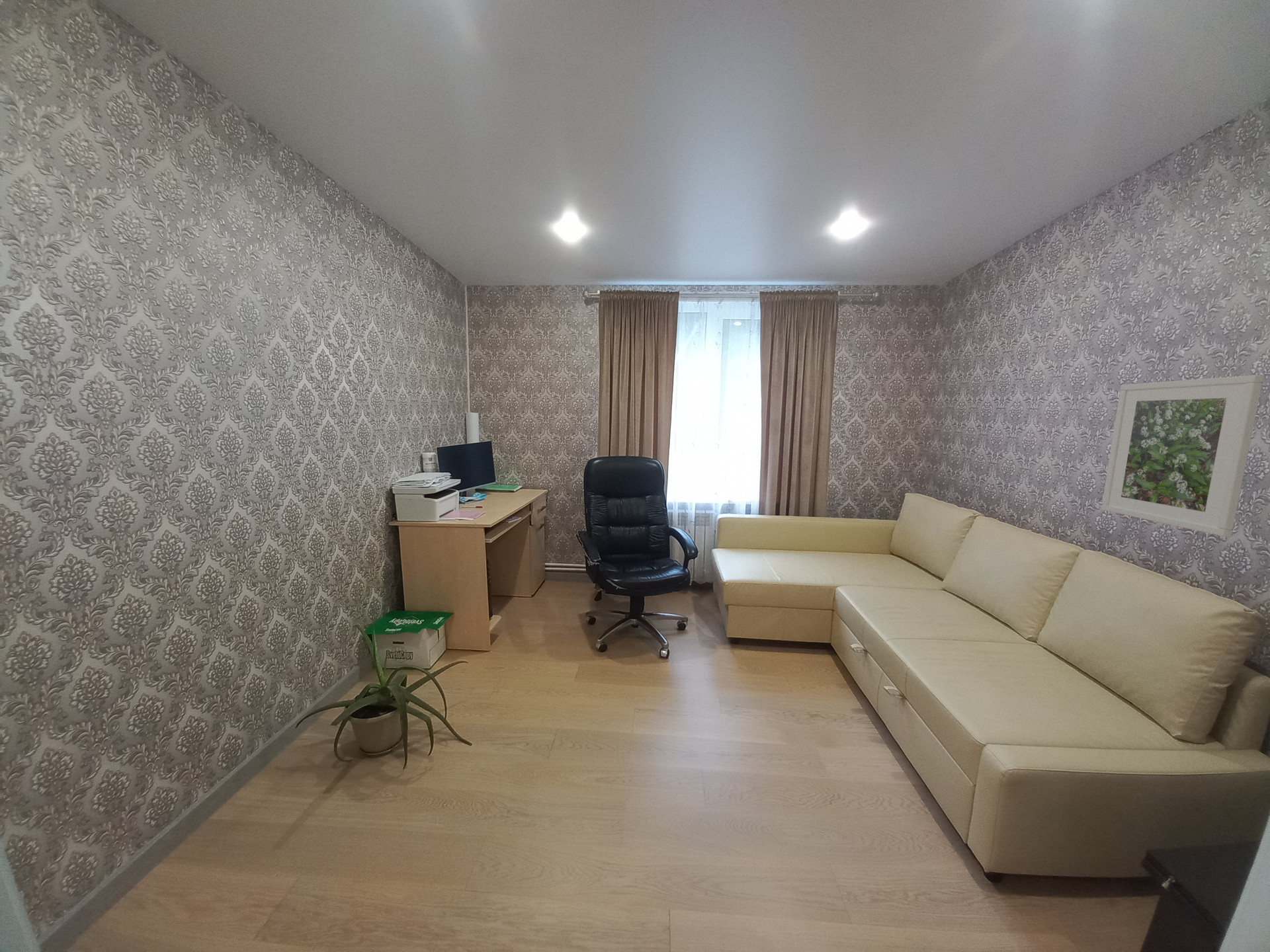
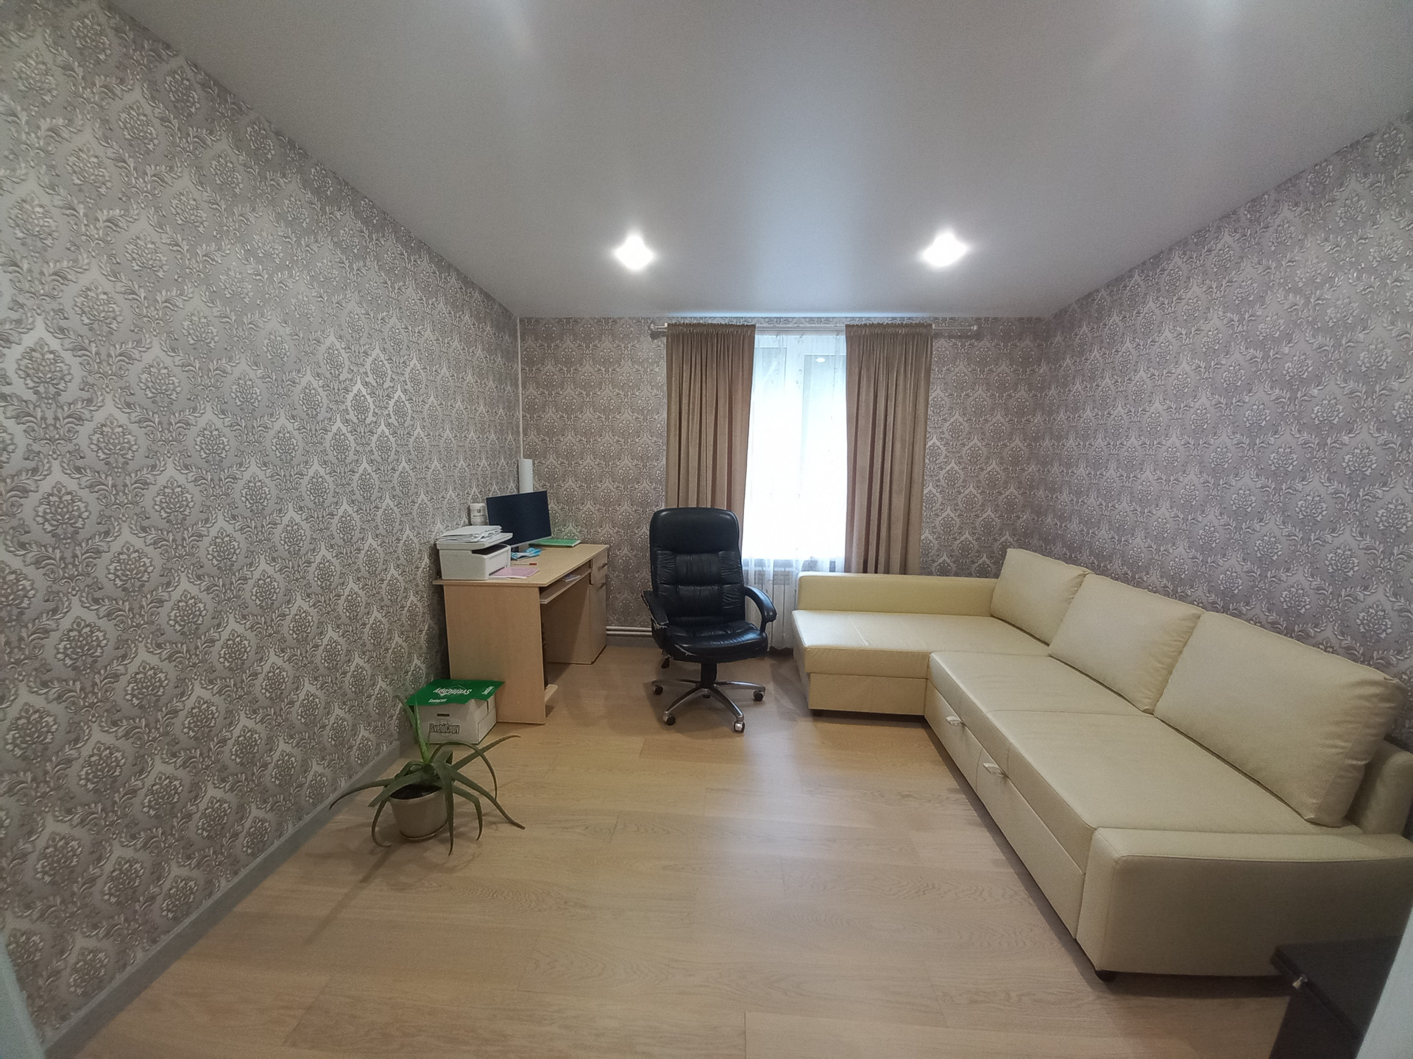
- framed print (1169, 452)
